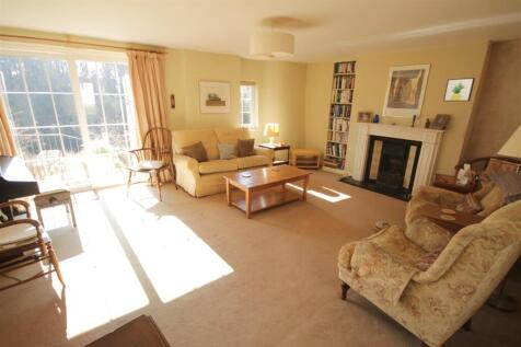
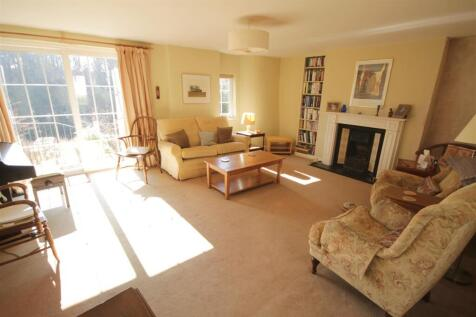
- wall art (458, 90)
